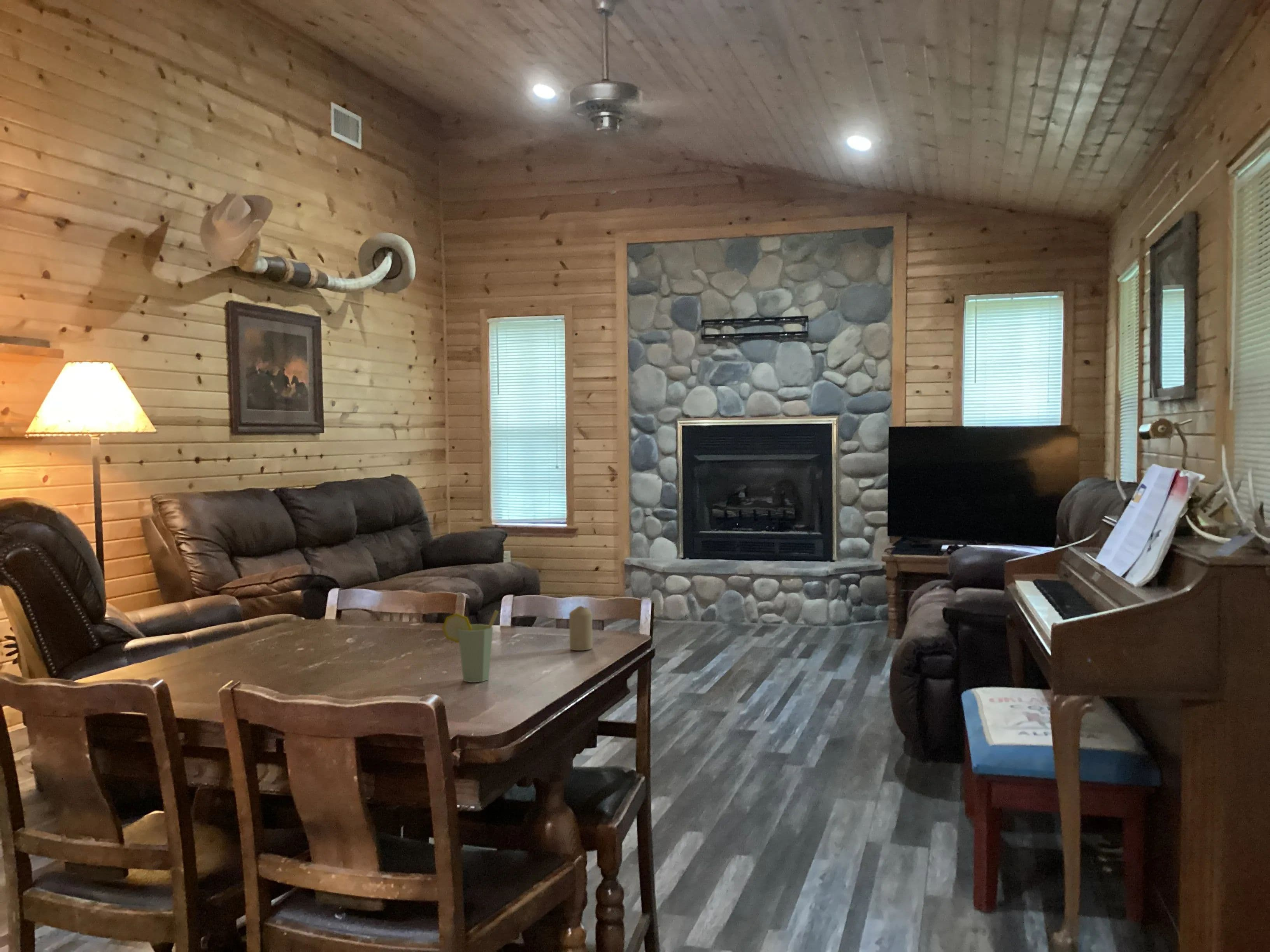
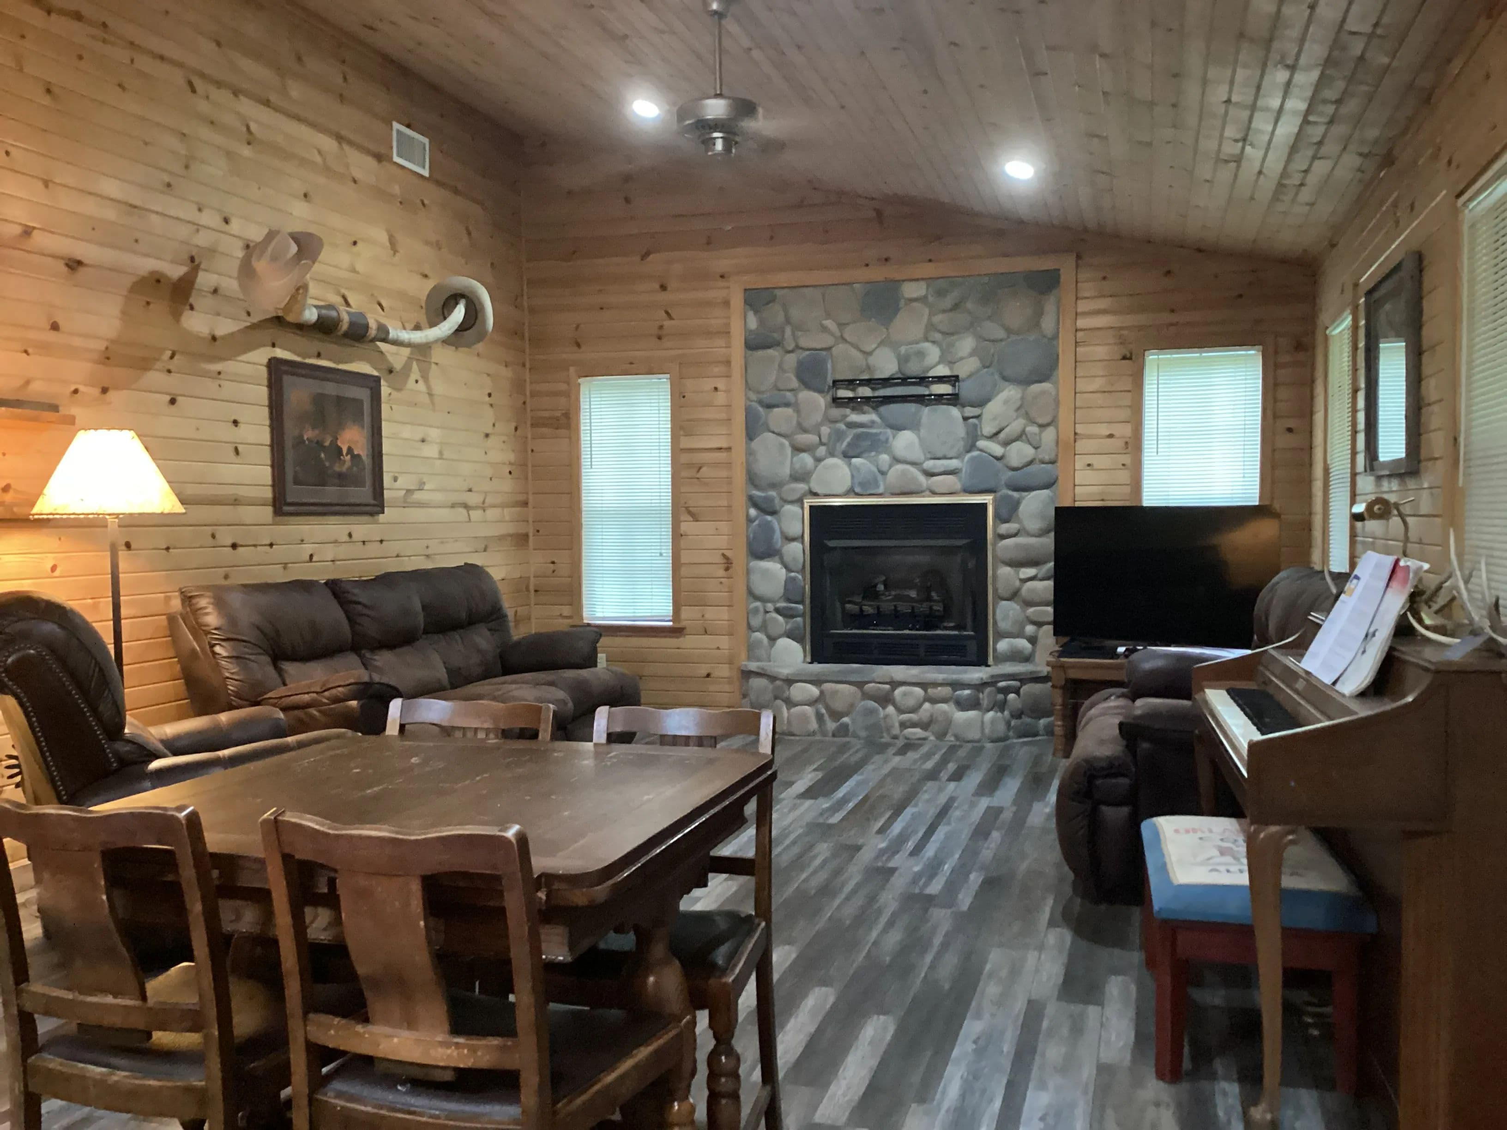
- candle (581, 628)
- cup (470, 644)
